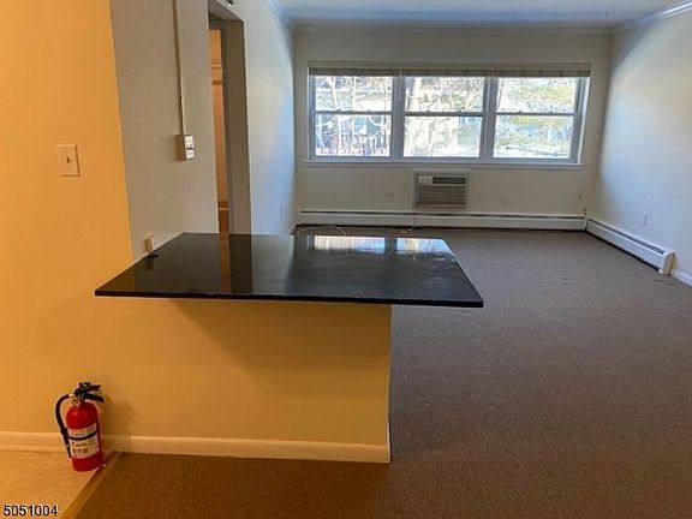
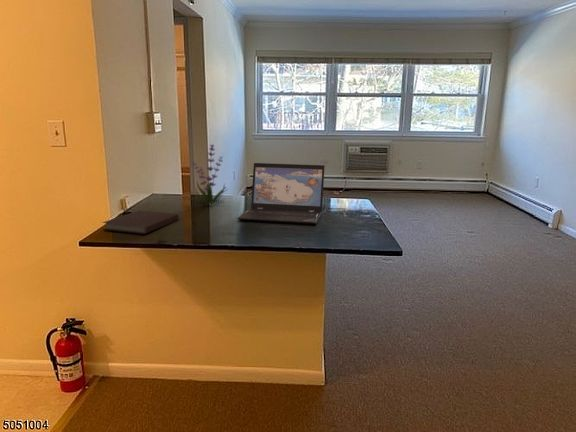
+ notebook (142, 221)
+ laptop (282, 191)
+ plant (209, 174)
